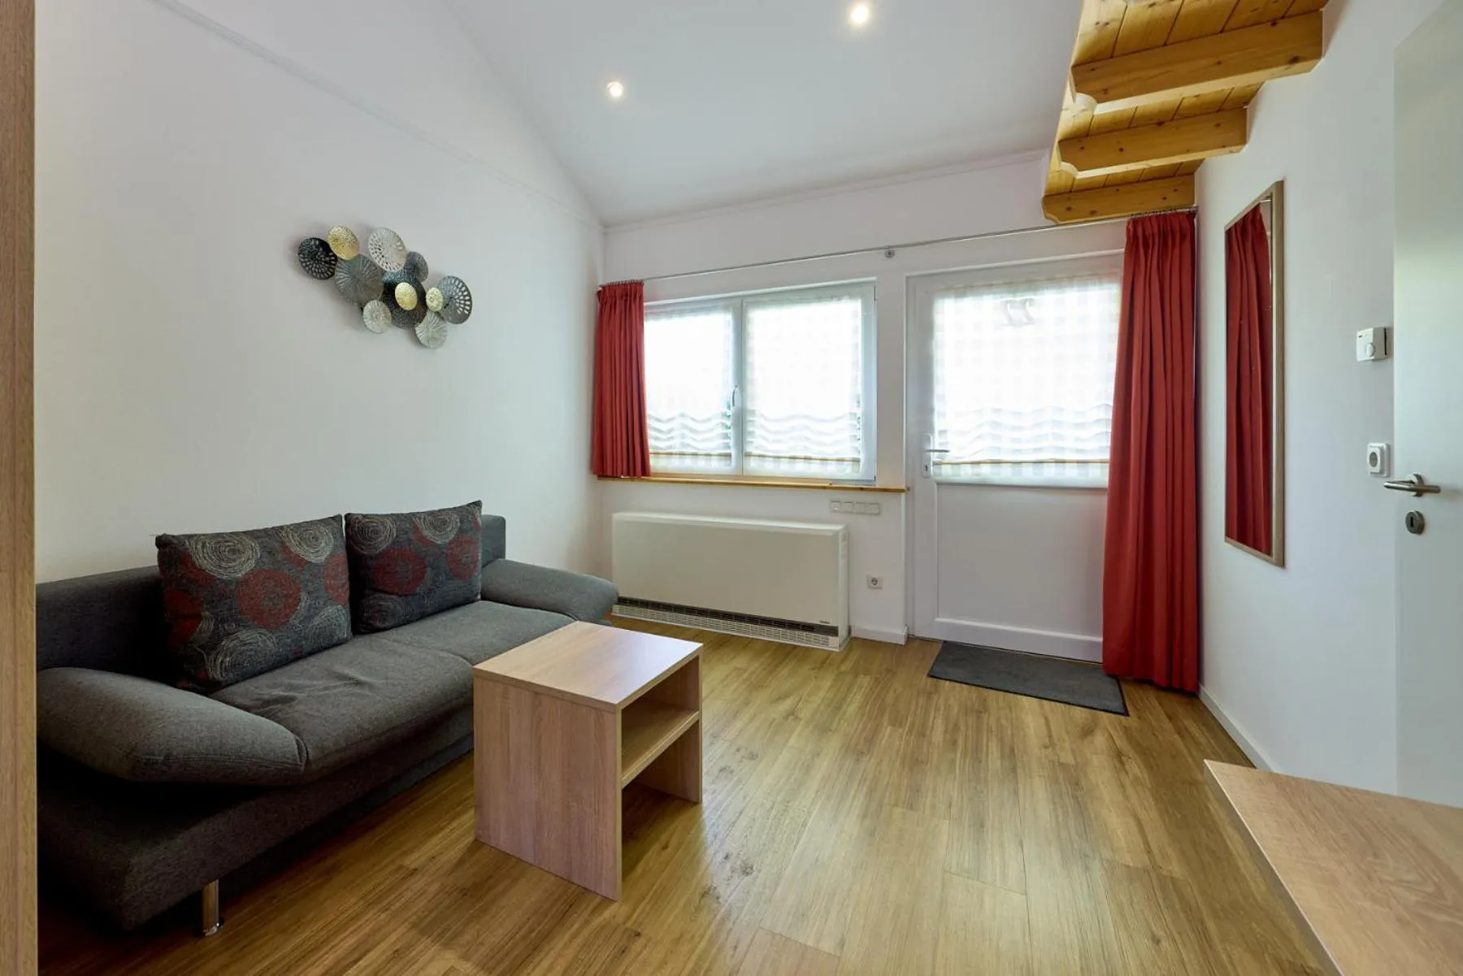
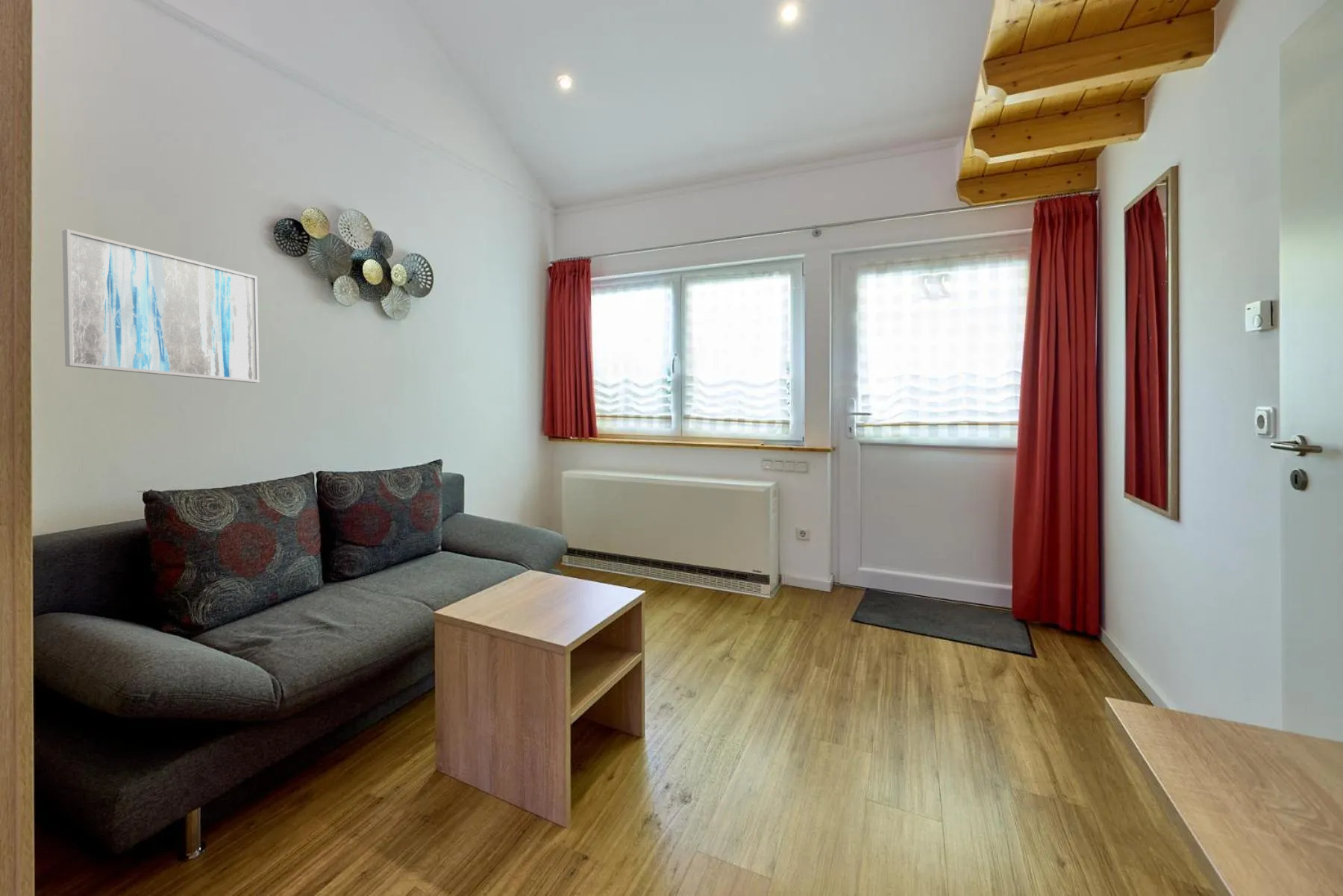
+ wall art (172, 316)
